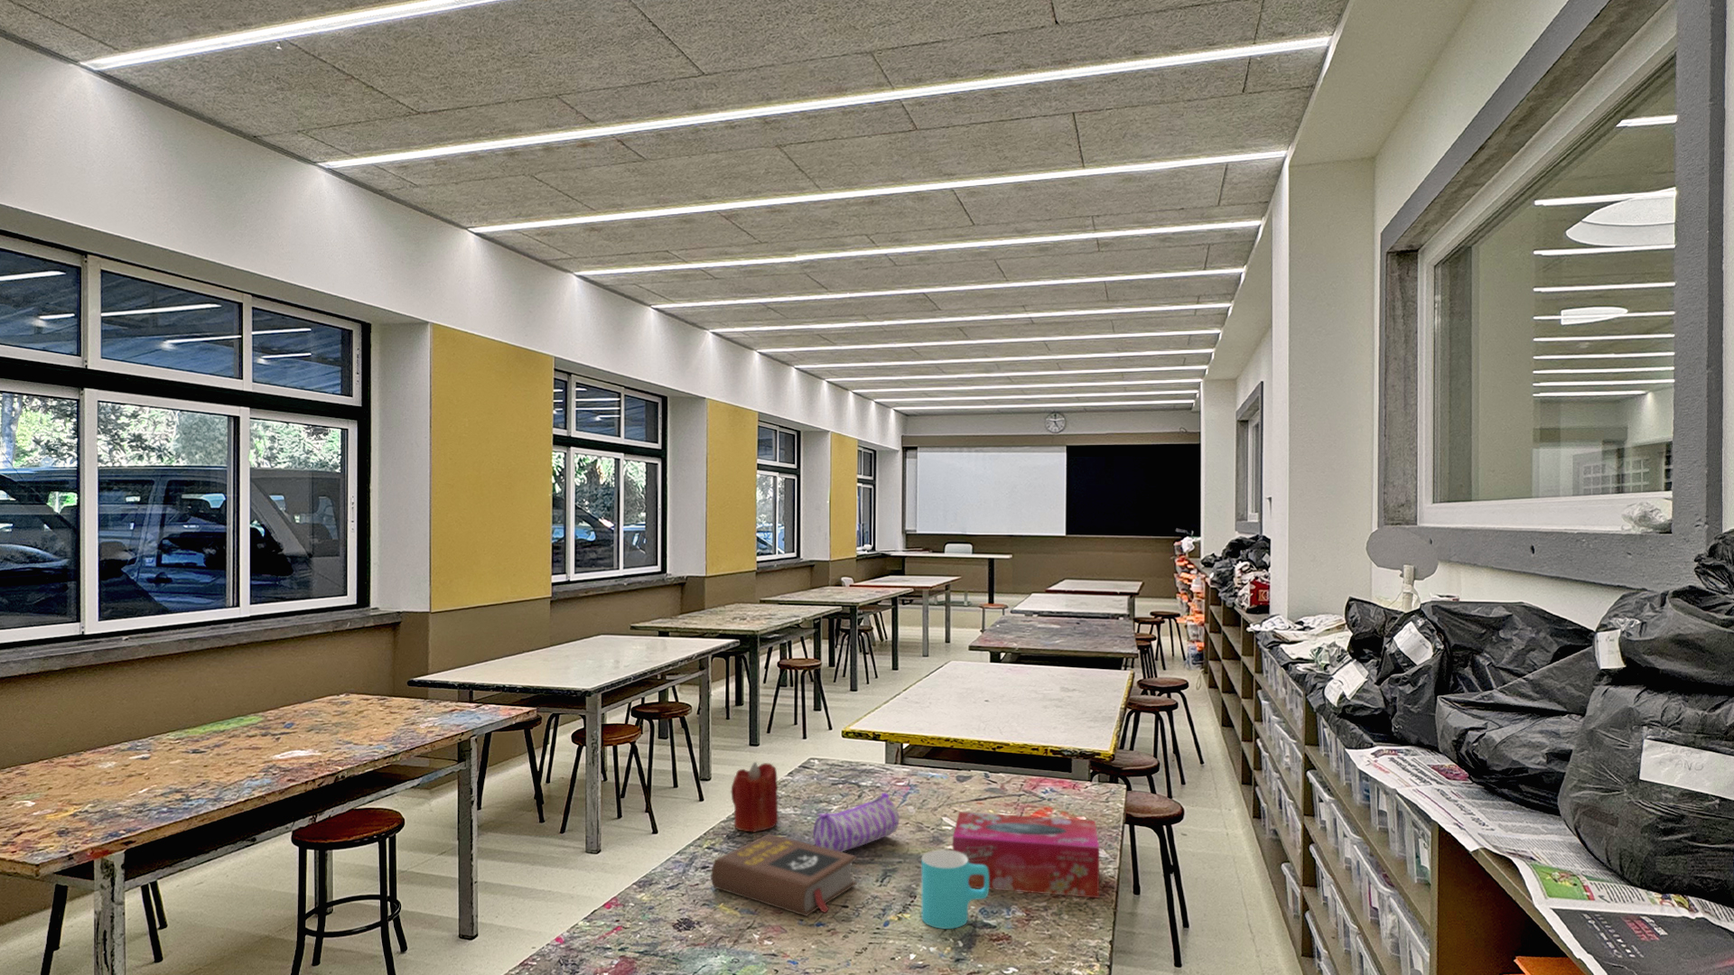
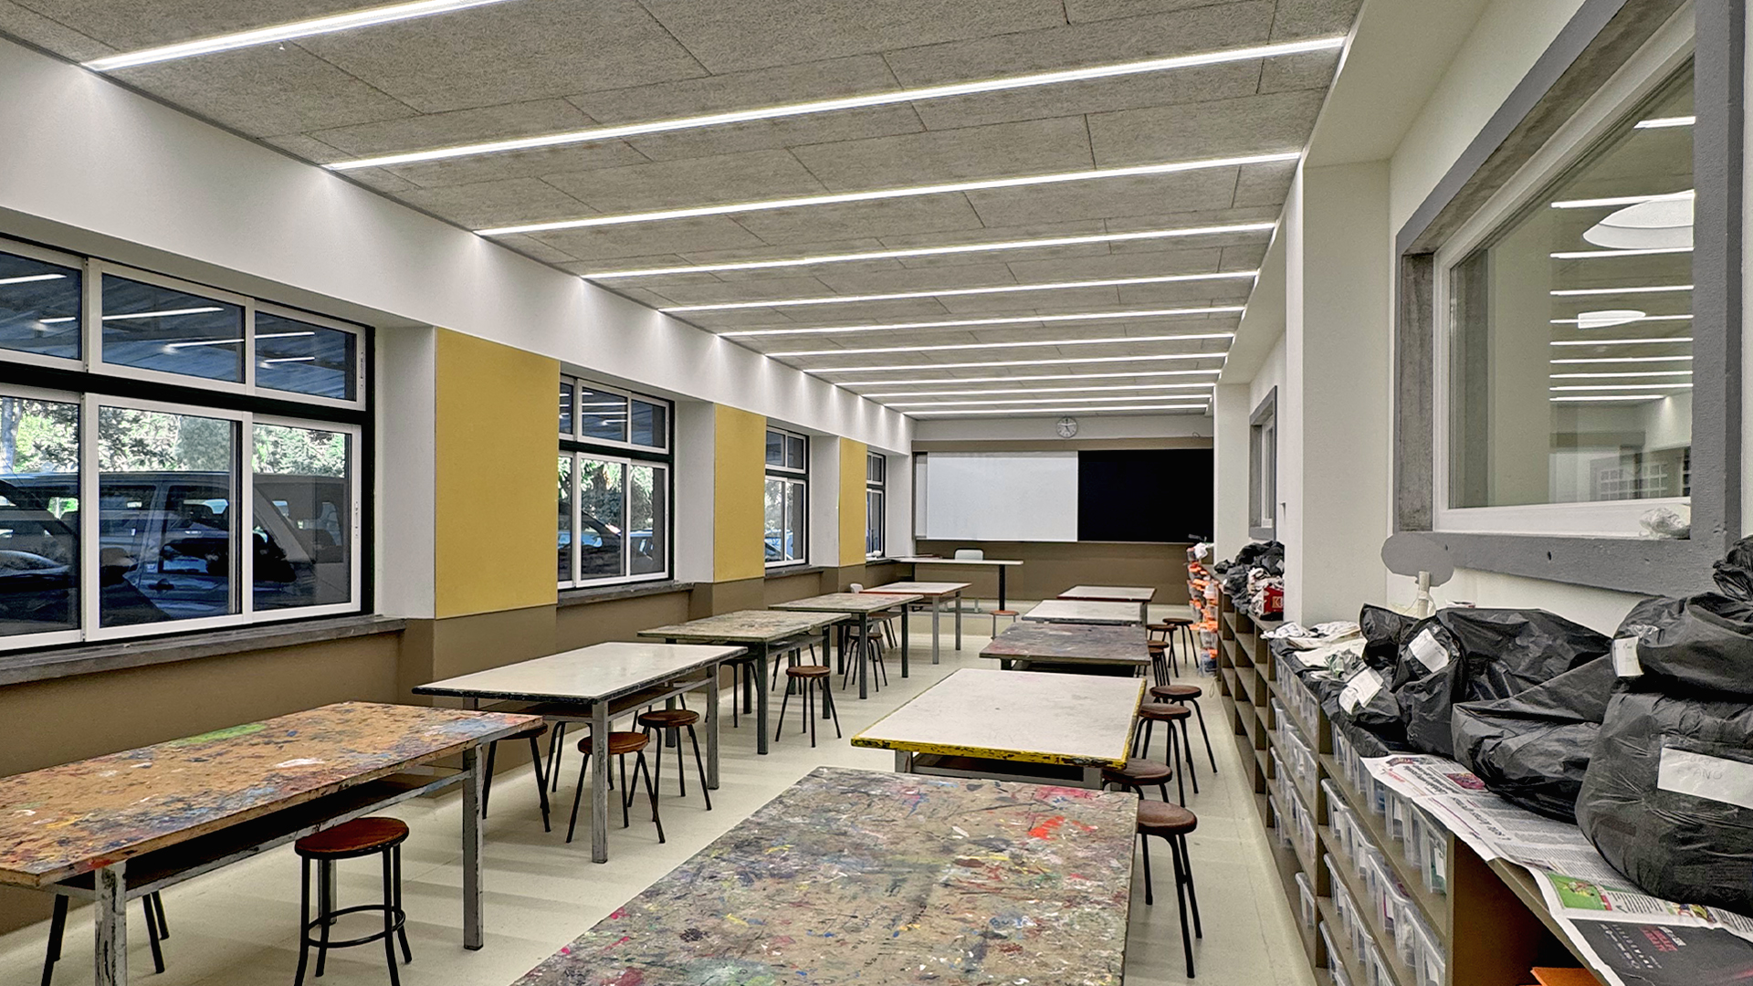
- candle (755, 794)
- pencil case (857, 824)
- book (788, 874)
- cup (953, 890)
- tissue box (1025, 852)
